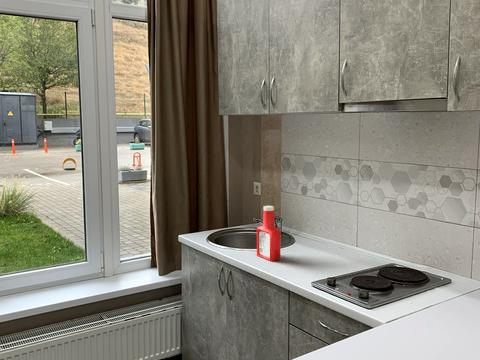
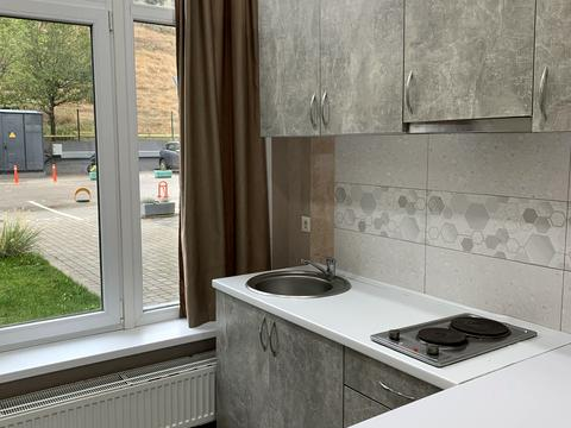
- soap bottle (268, 232)
